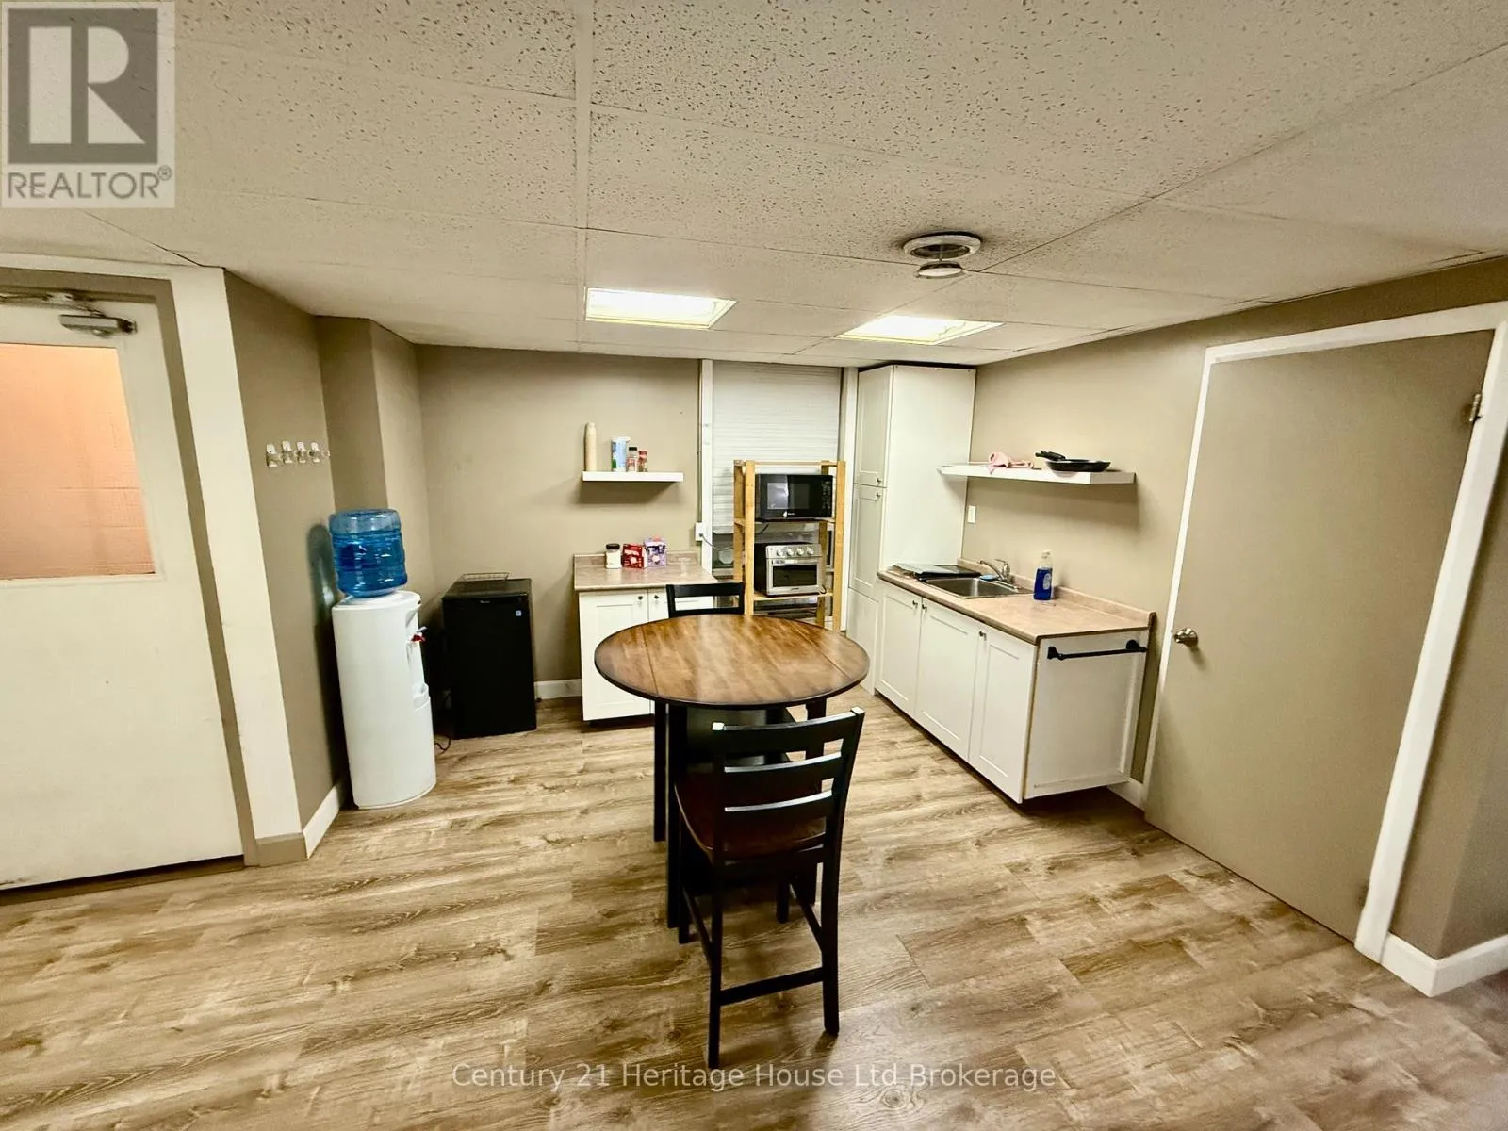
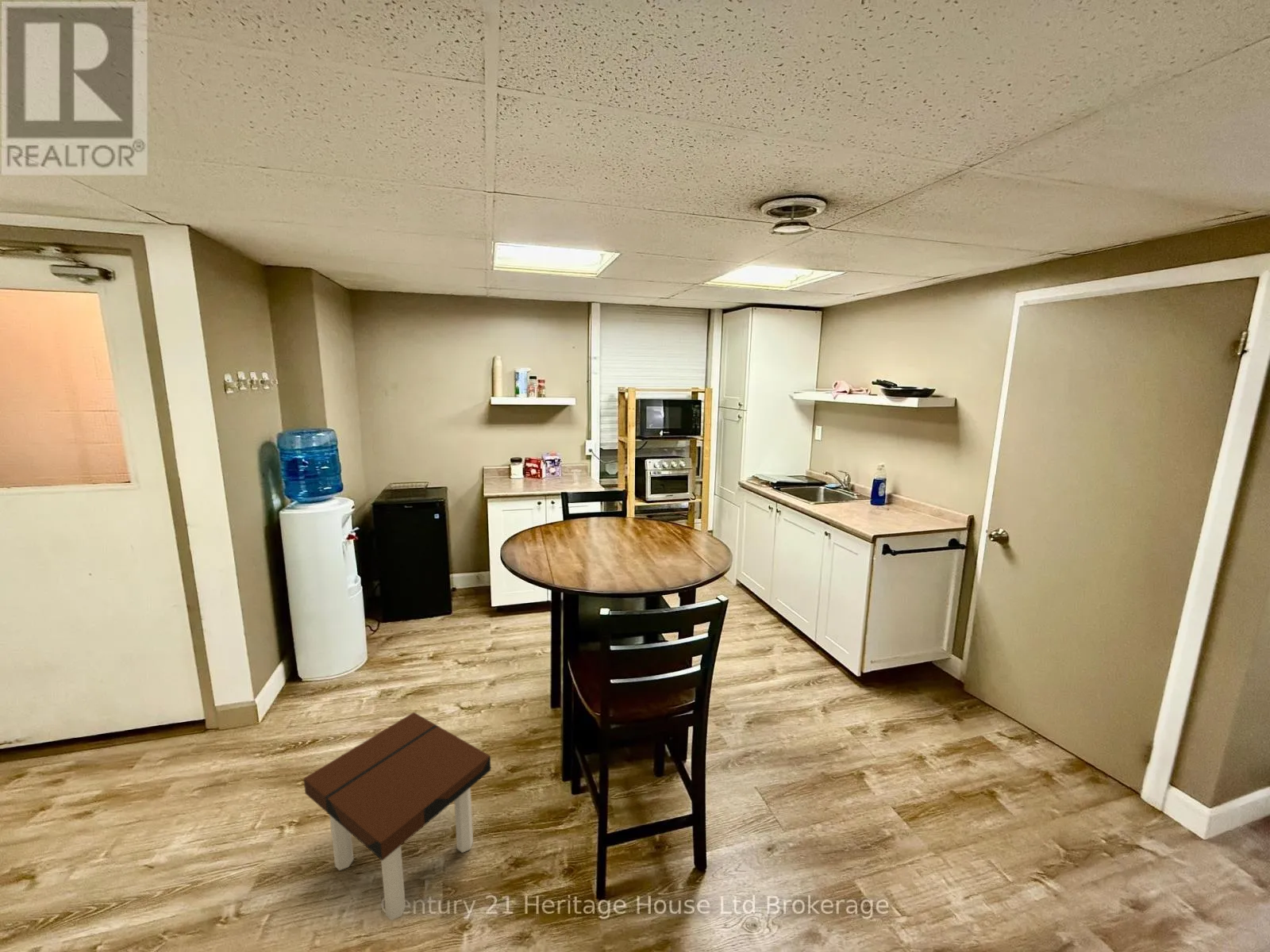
+ side table (403, 812)
